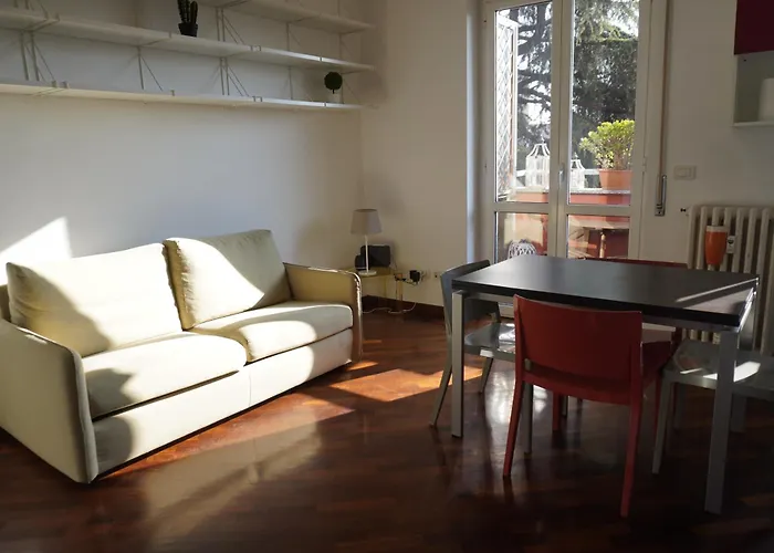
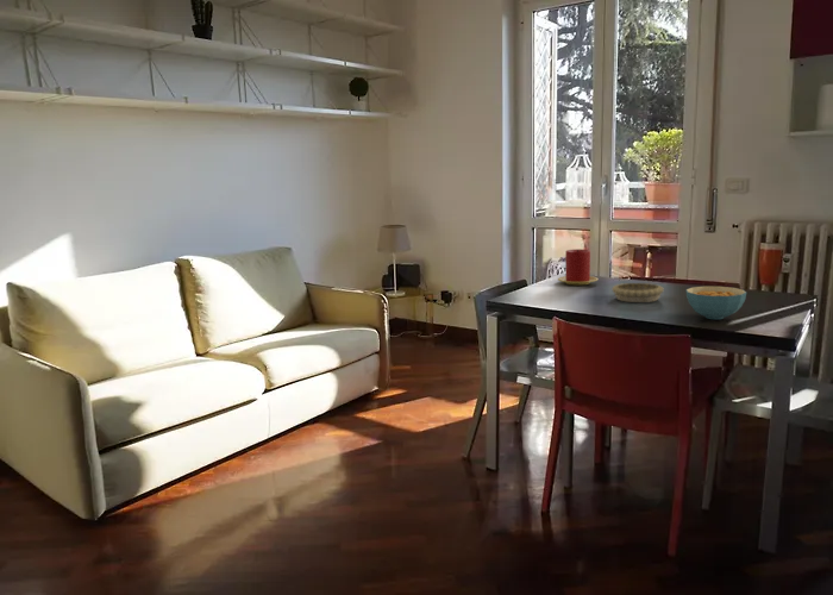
+ candle (577, 267)
+ decorative bowl (637, 292)
+ cereal bowl (714, 303)
